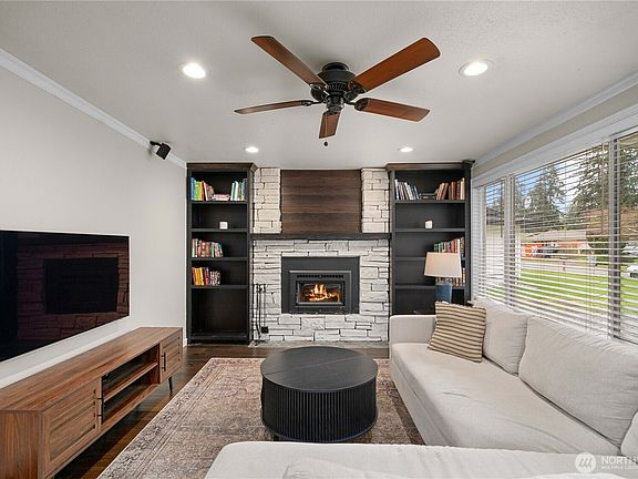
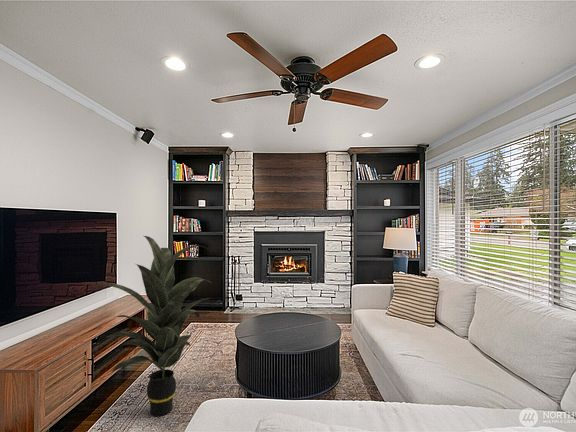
+ indoor plant (160, 320)
